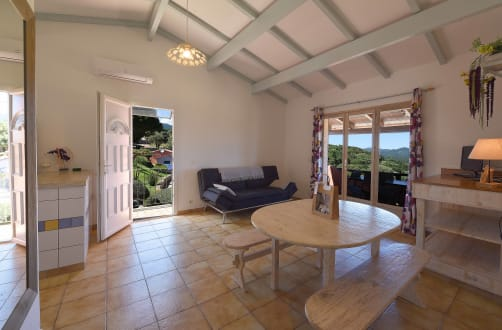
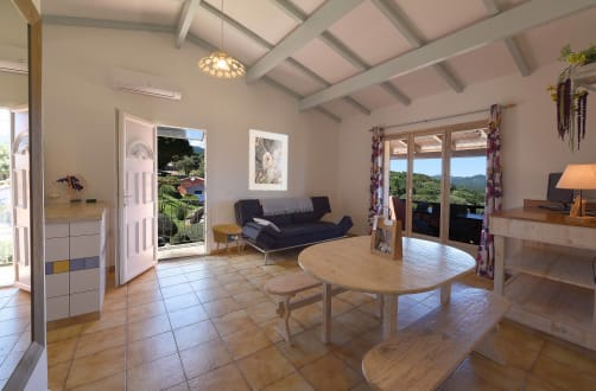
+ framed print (268, 161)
+ side table (227, 241)
